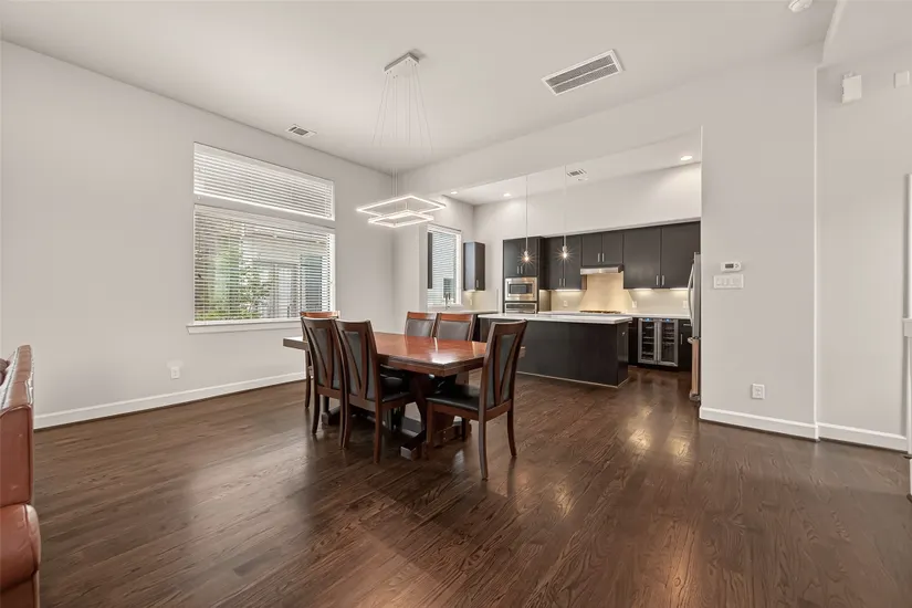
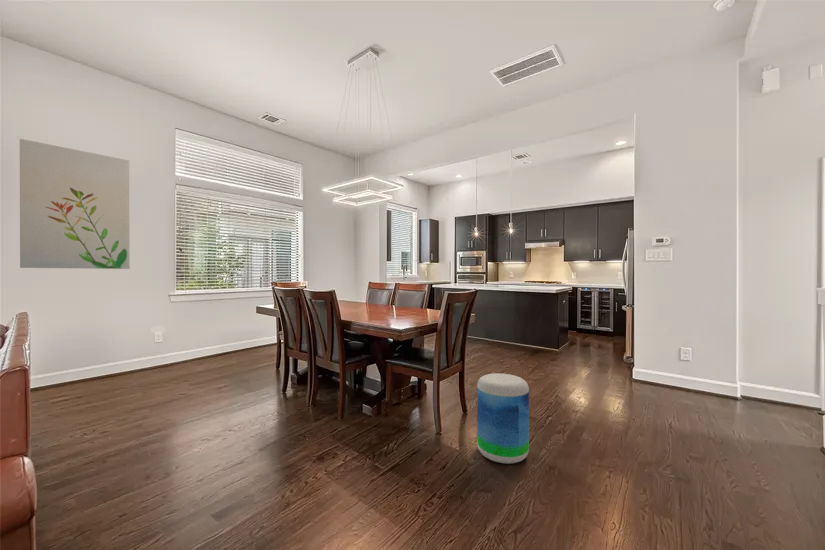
+ wall art (79, 209)
+ stool (502, 415)
